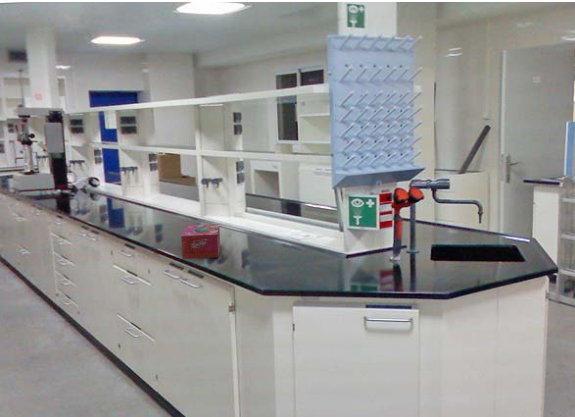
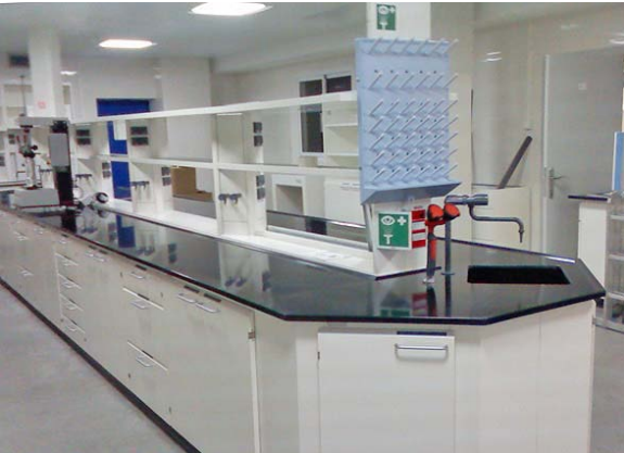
- tissue box (201, 240)
